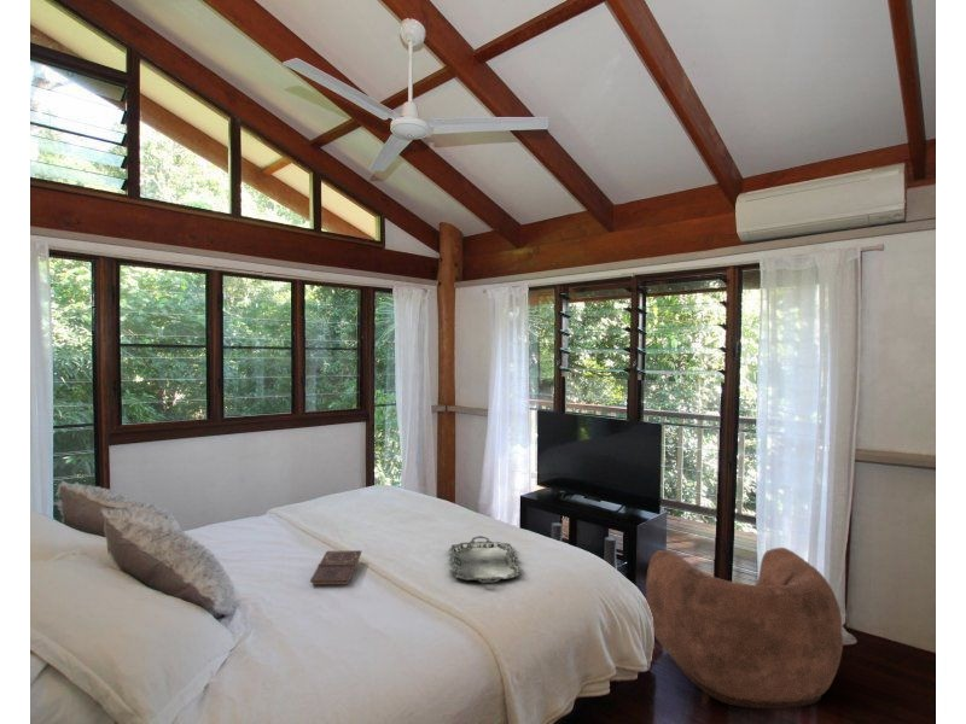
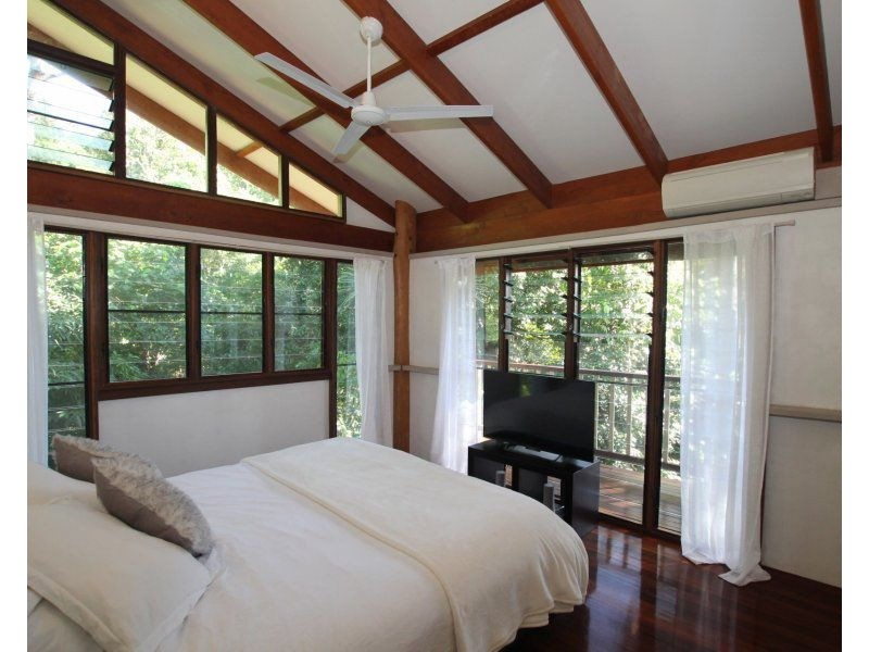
- armchair (747, 620)
- book (336, 567)
- serving tray (483, 559)
